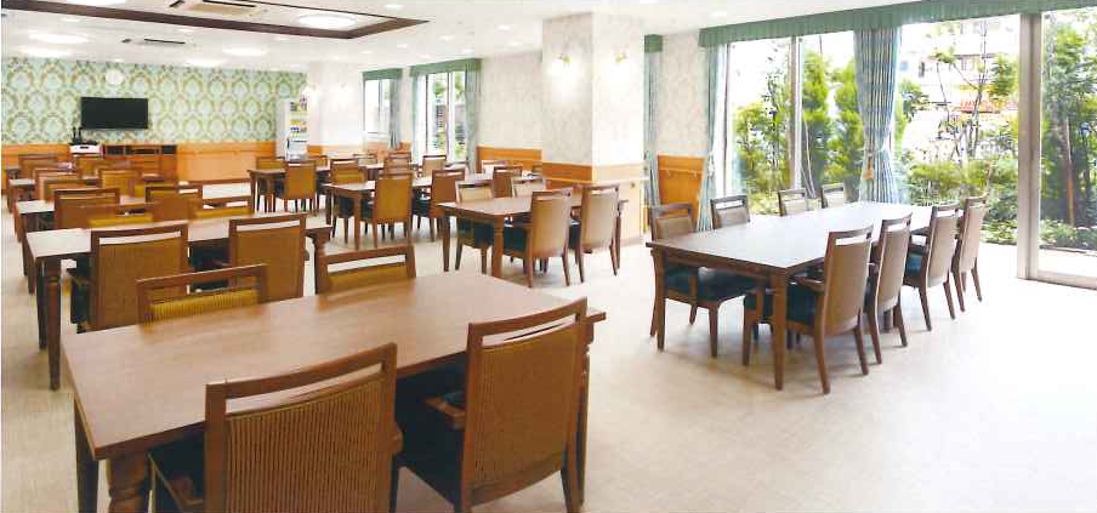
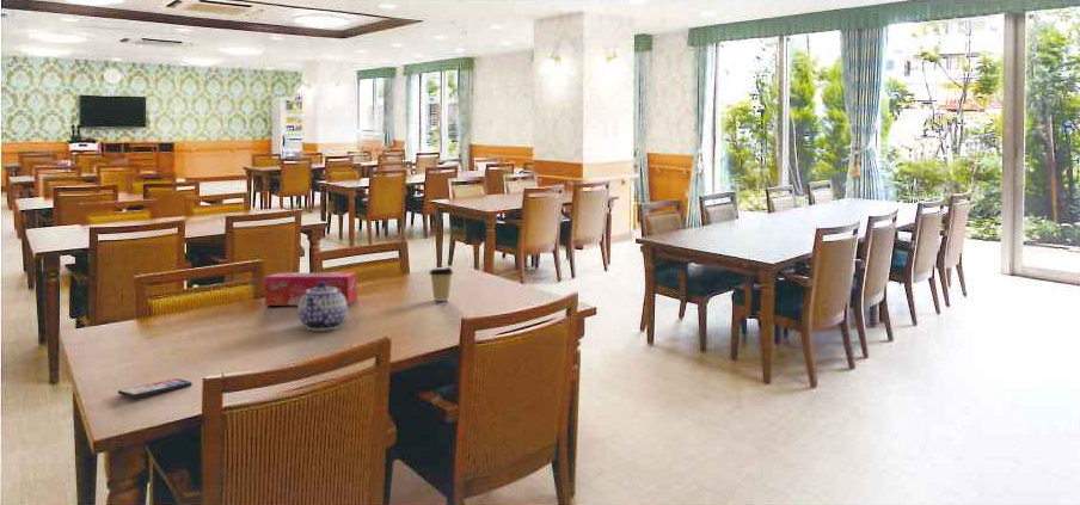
+ tissue box (312, 288)
+ smartphone (155, 387)
+ coffee cup (441, 284)
+ teapot (323, 304)
